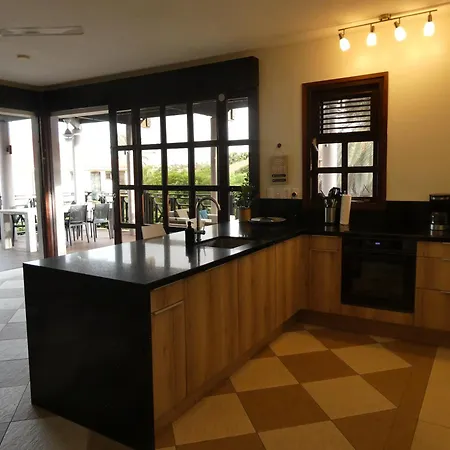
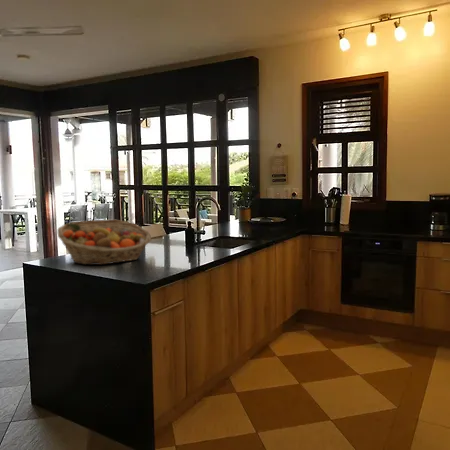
+ fruit basket (105, 240)
